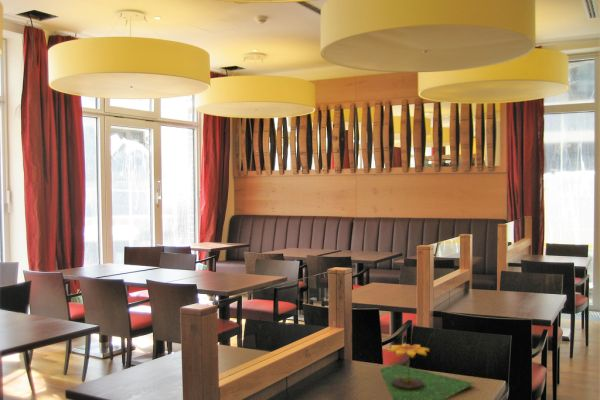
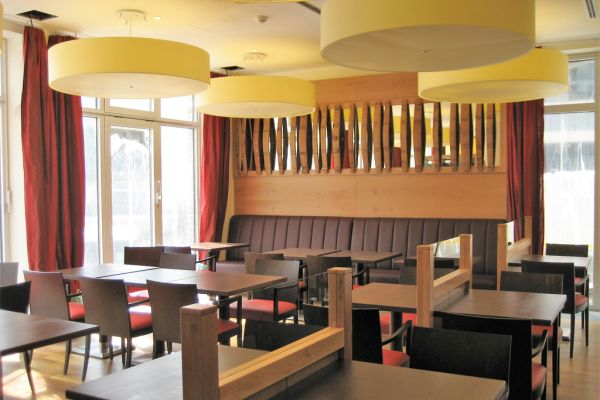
- flower (405, 366)
